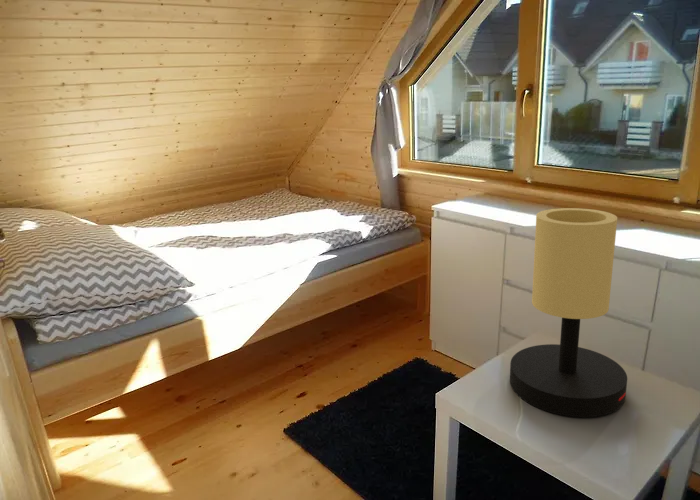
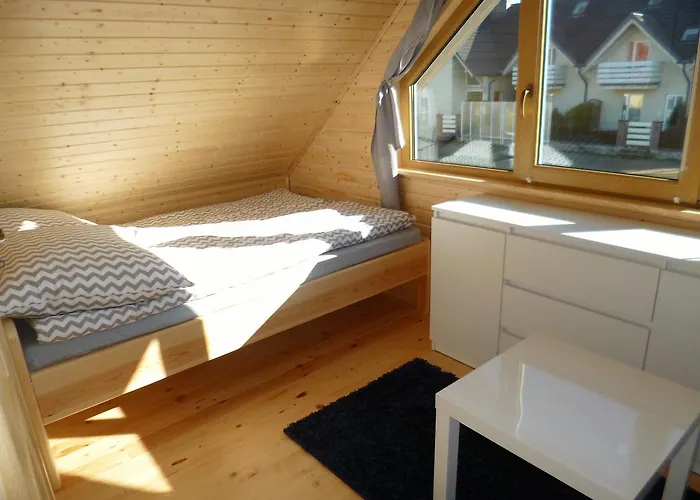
- table lamp (571, 305)
